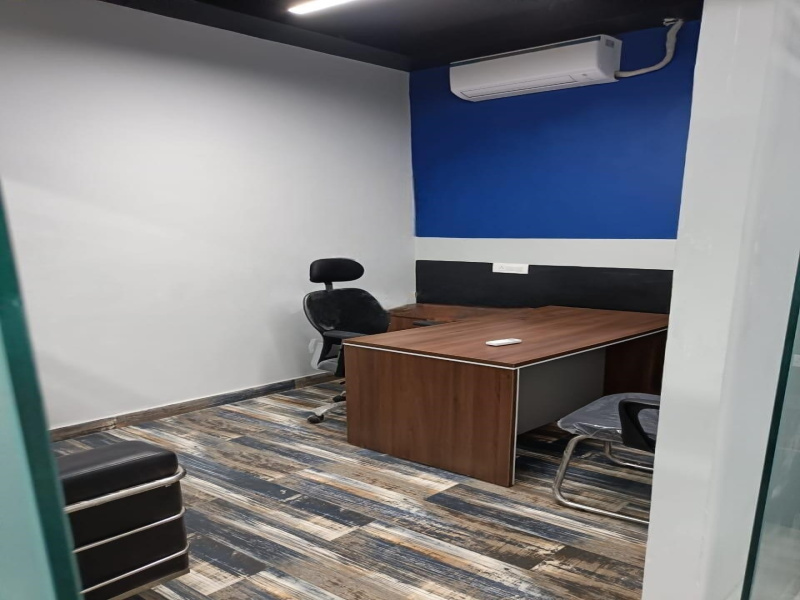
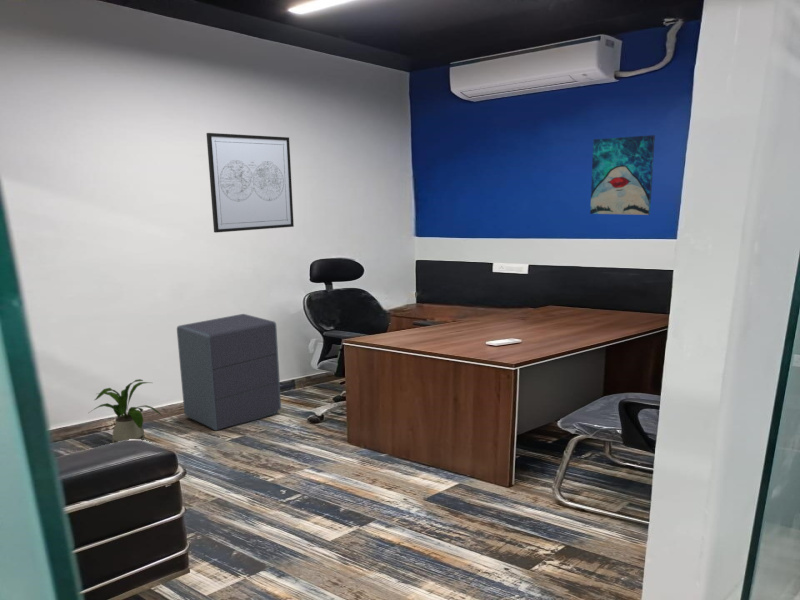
+ wall art (621, 176)
+ house plant (124, 408)
+ filing cabinet (230, 370)
+ wall art (253, 183)
